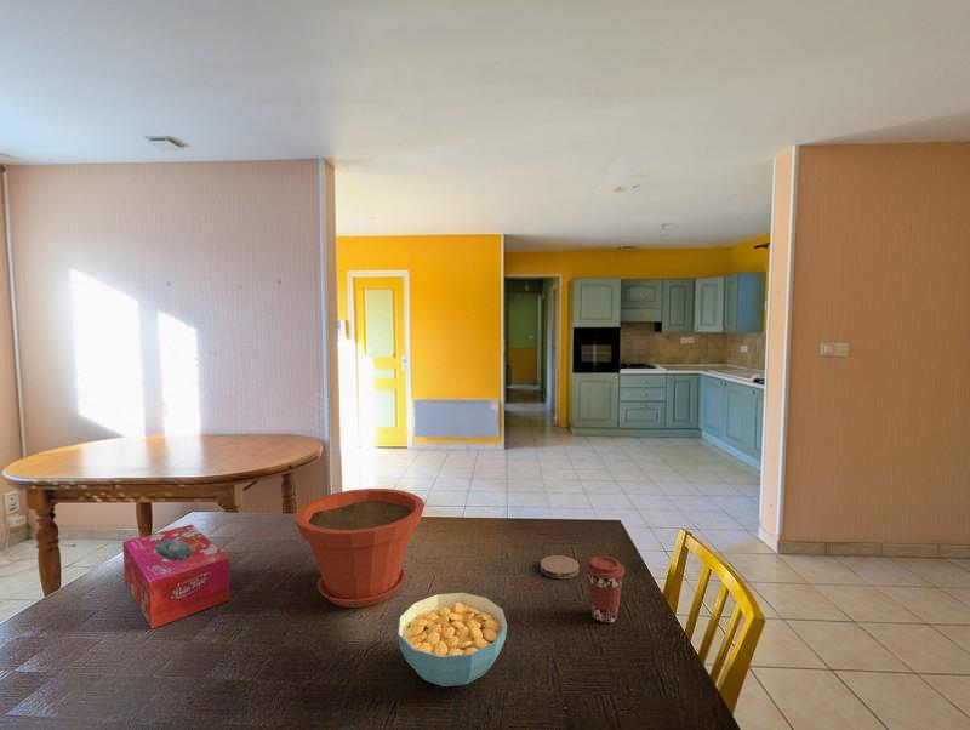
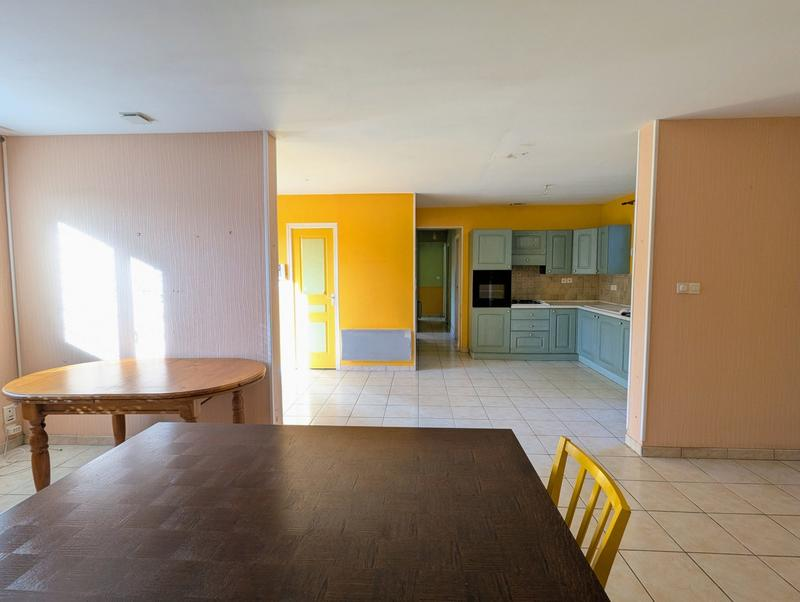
- coaster (559, 566)
- coffee cup (604, 589)
- cereal bowl (452, 646)
- tissue box (173, 569)
- plant pot (361, 548)
